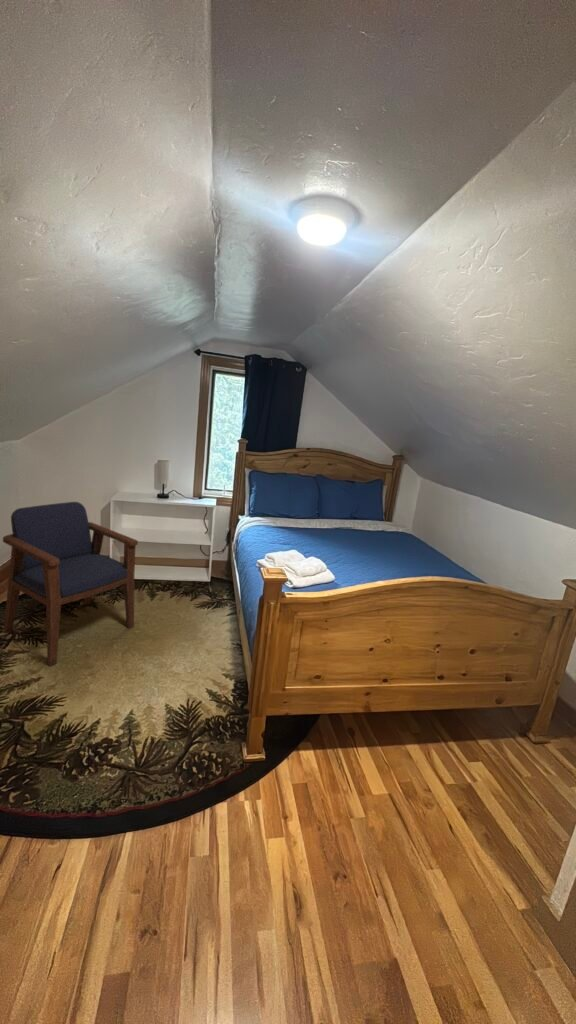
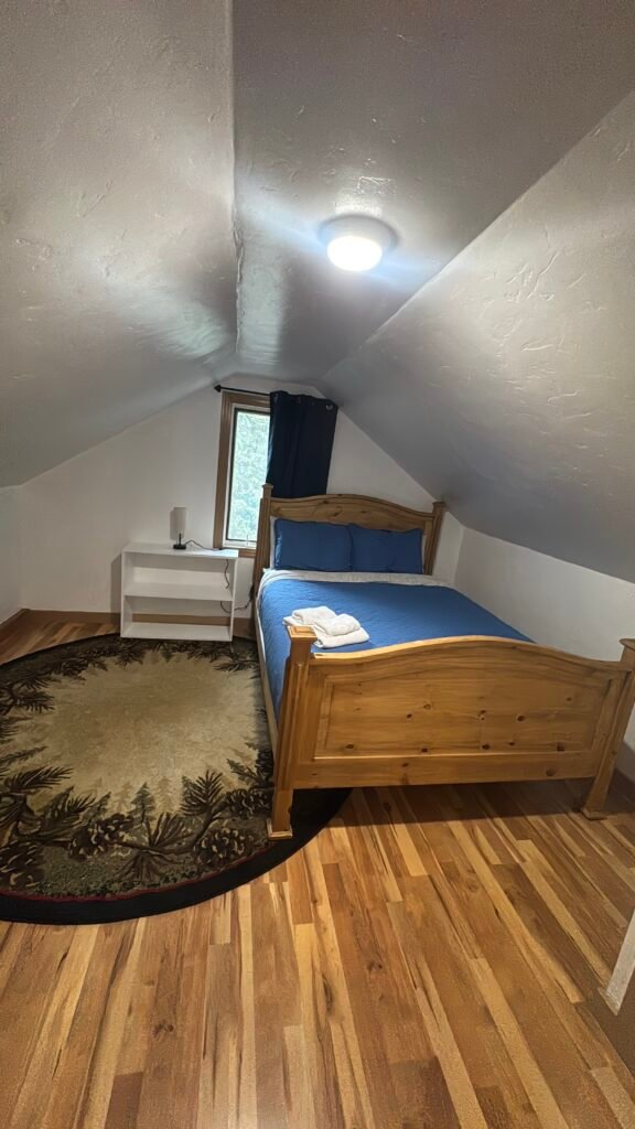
- armchair (71, 573)
